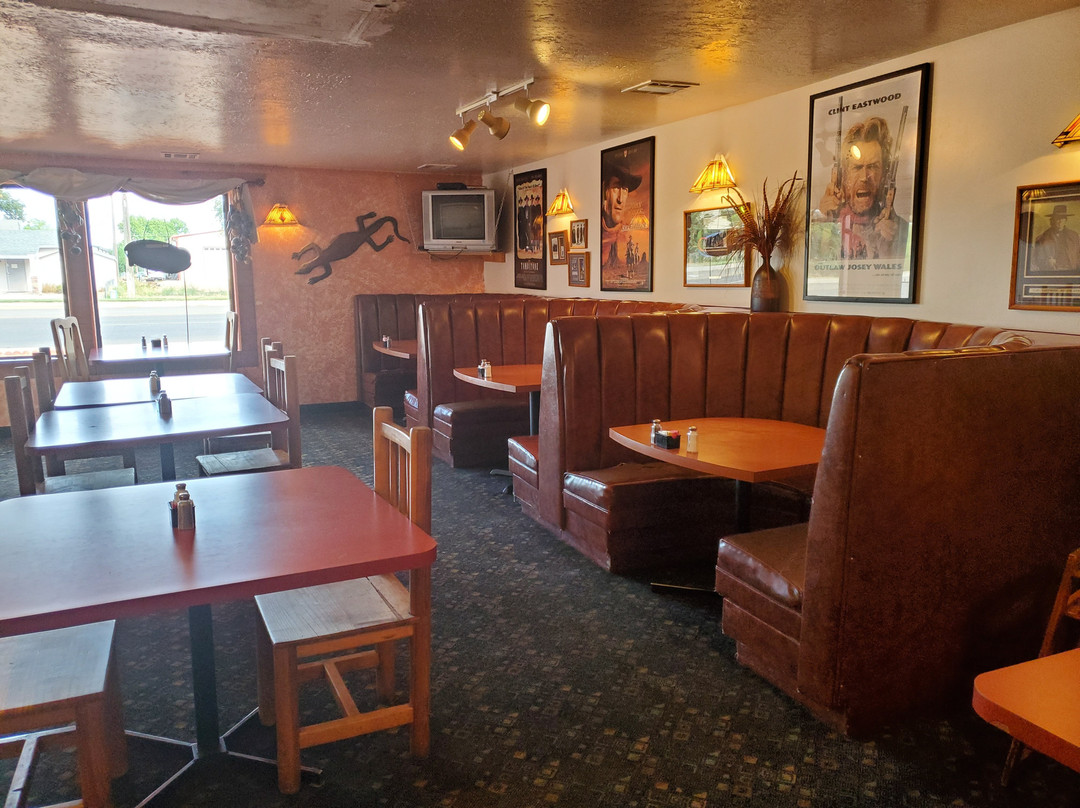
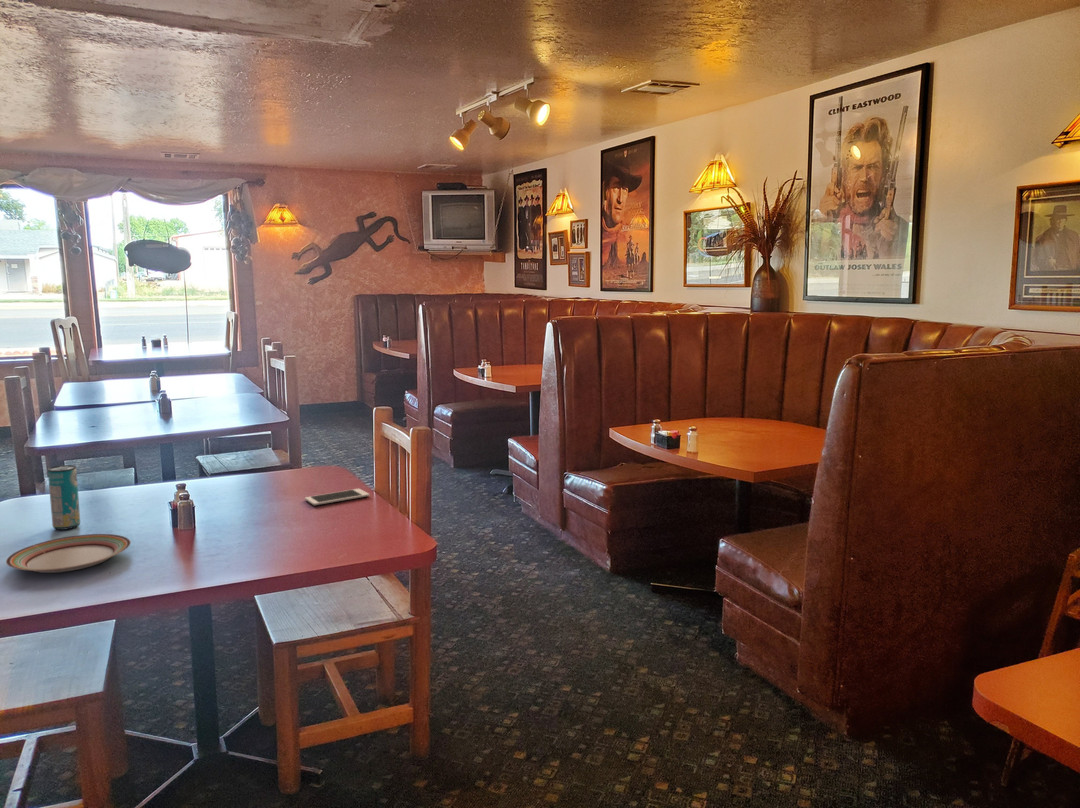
+ beverage can (64, 497)
+ cell phone (337, 496)
+ plate (70, 555)
